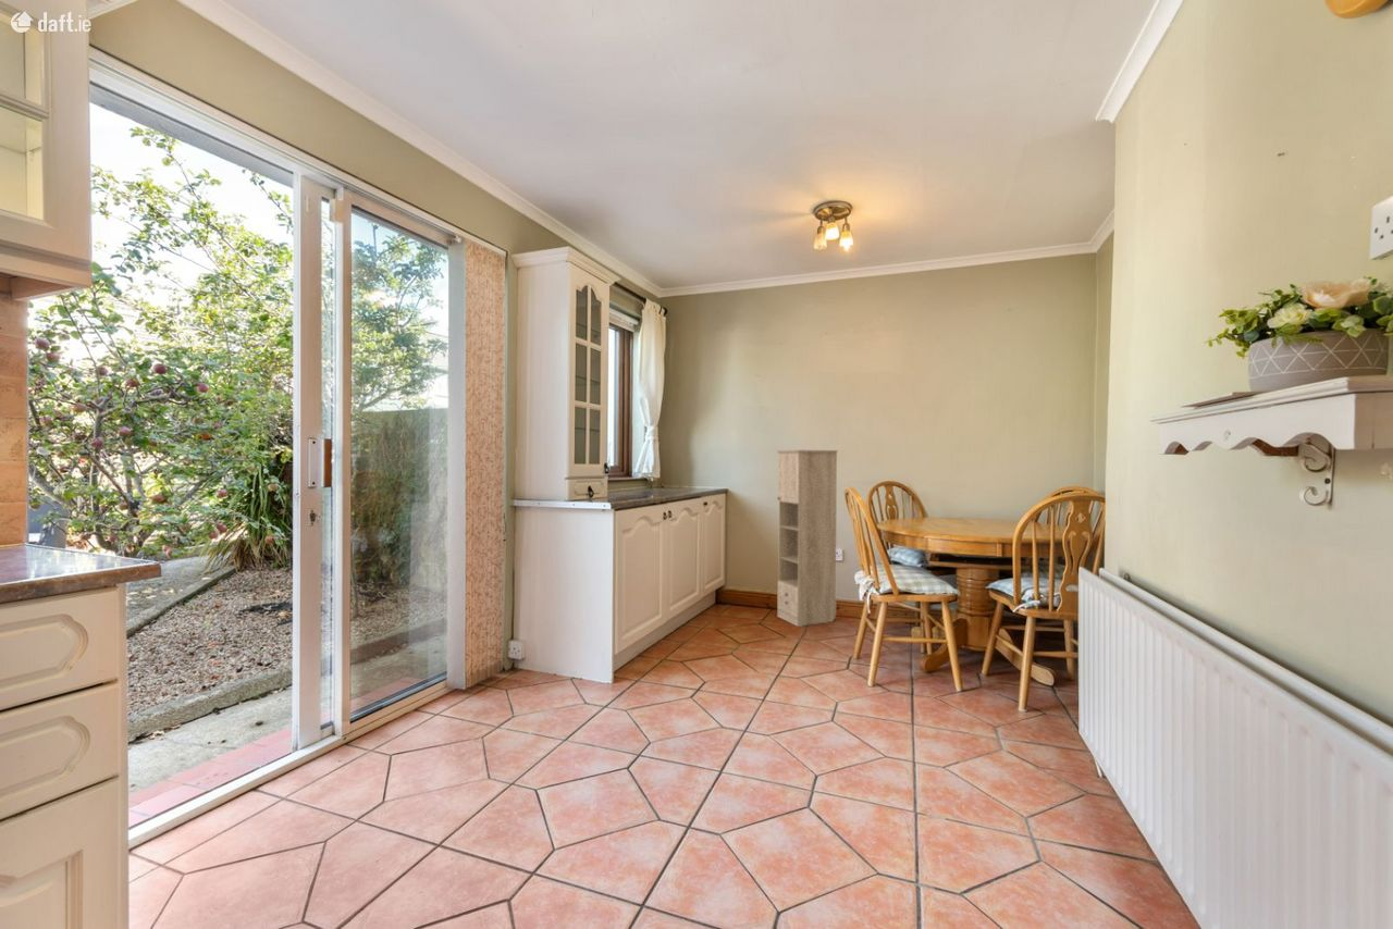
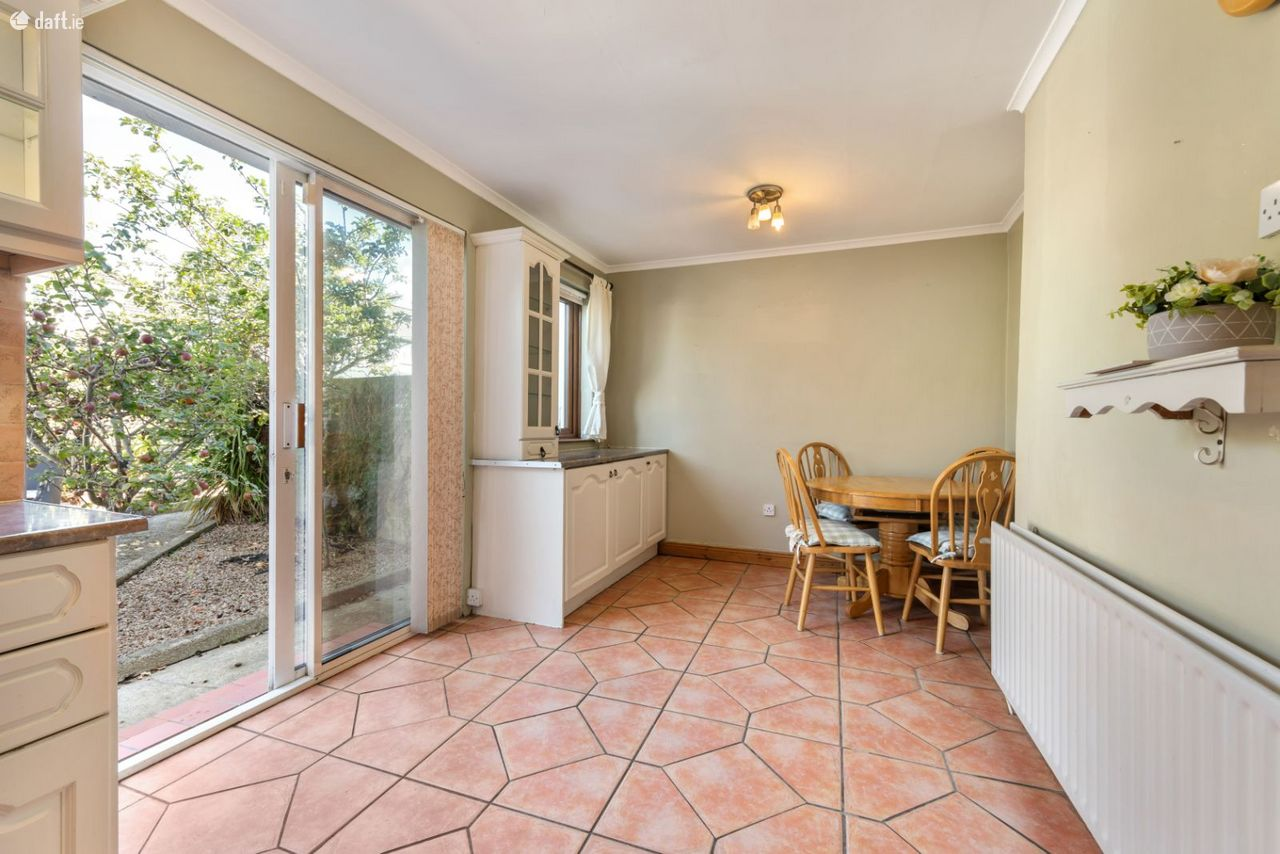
- storage cabinet (805, 534)
